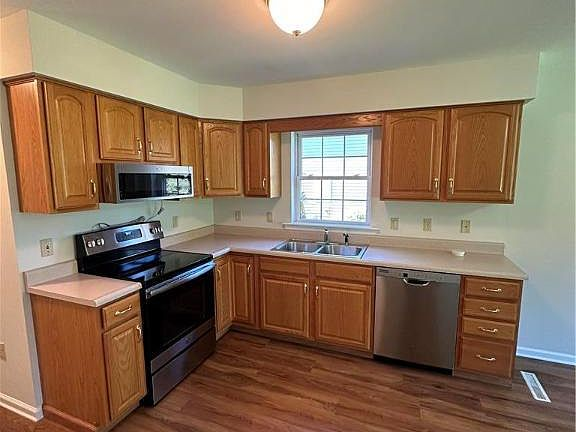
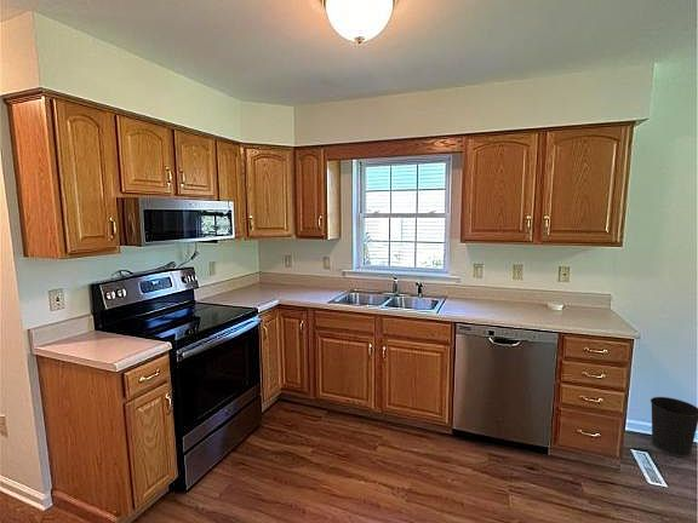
+ wastebasket (673, 426)
